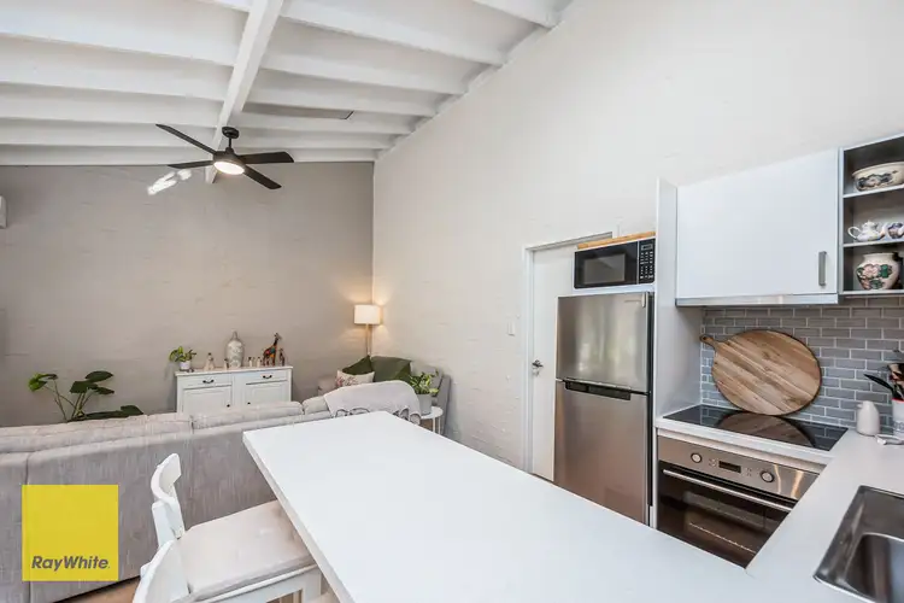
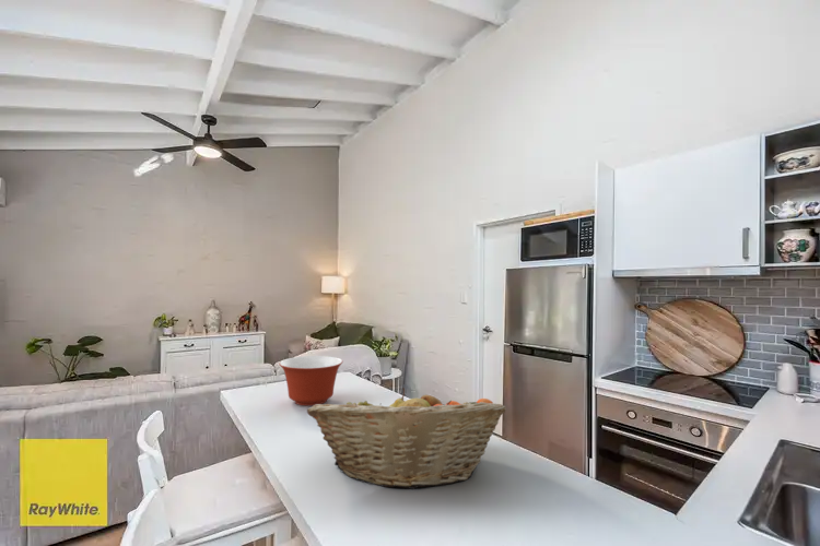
+ fruit basket (406, 425)
+ mixing bowl (311, 381)
